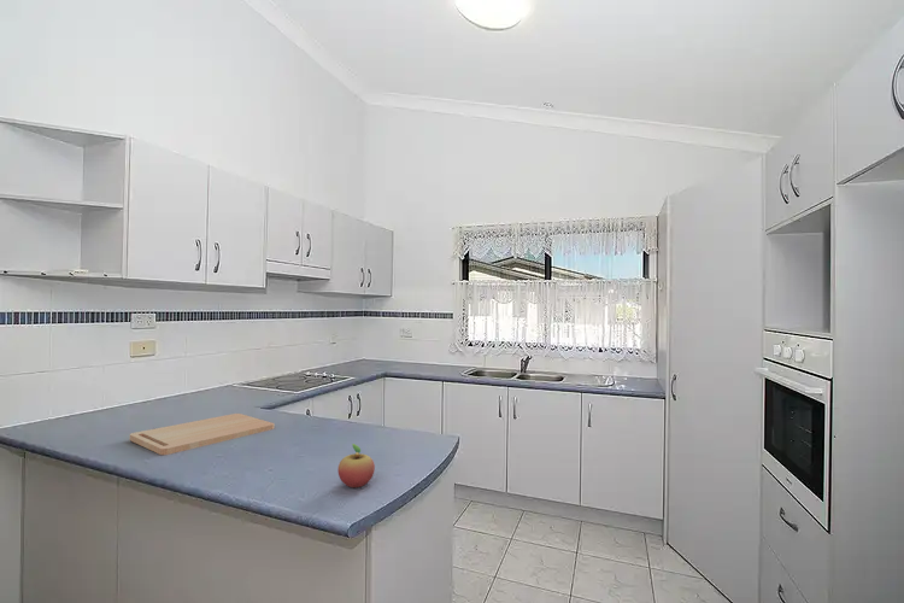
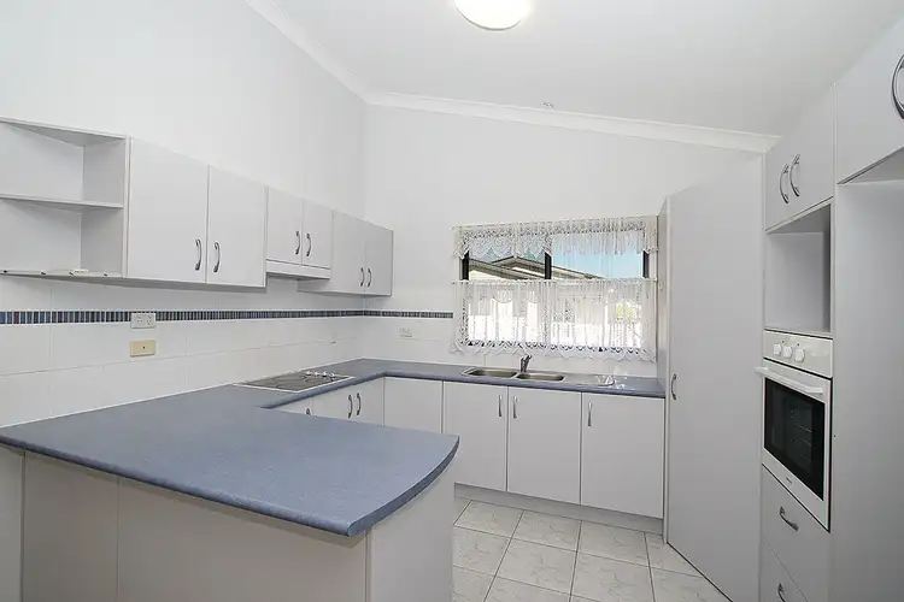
- cutting board (205, 431)
- fruit (356, 466)
